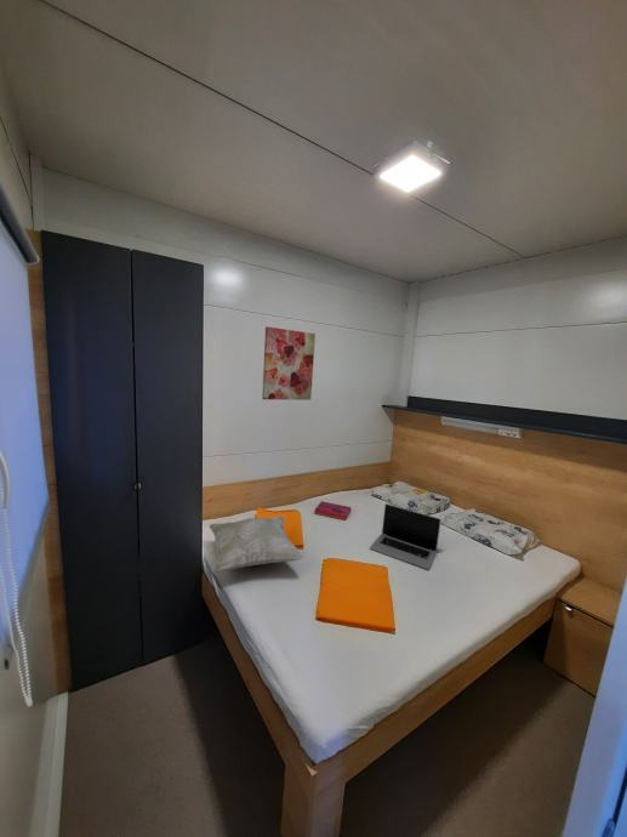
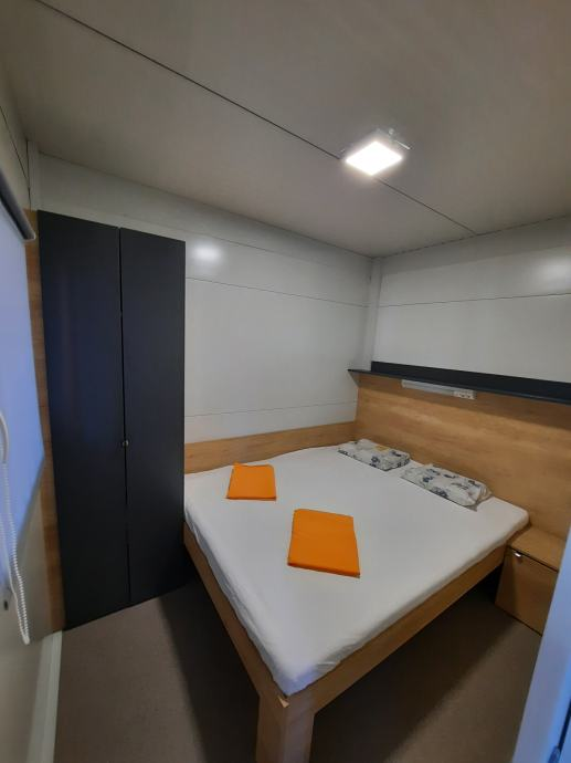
- hardback book (332, 509)
- decorative pillow (253, 540)
- wall art (289, 365)
- laptop (405, 534)
